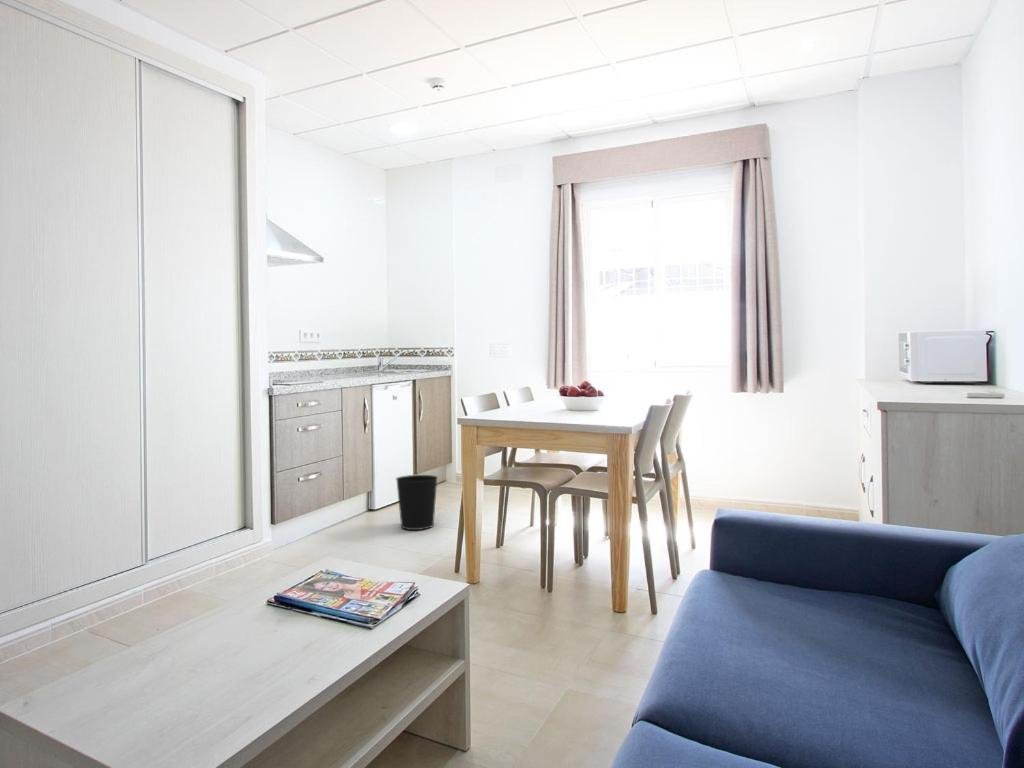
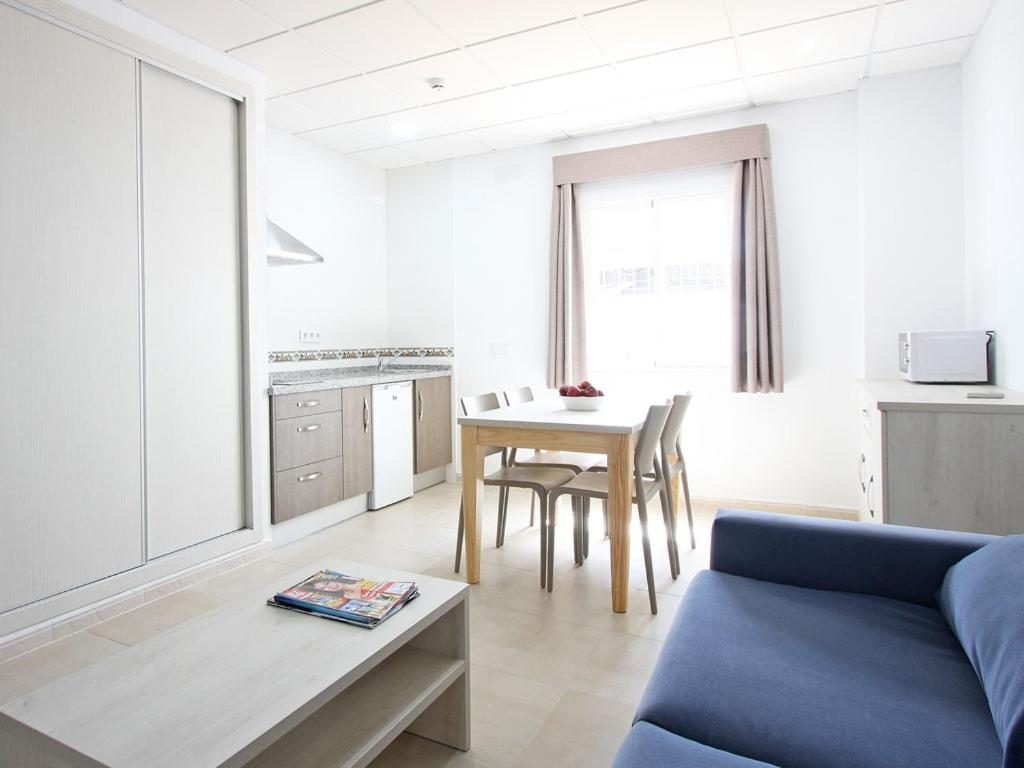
- wastebasket (417, 502)
